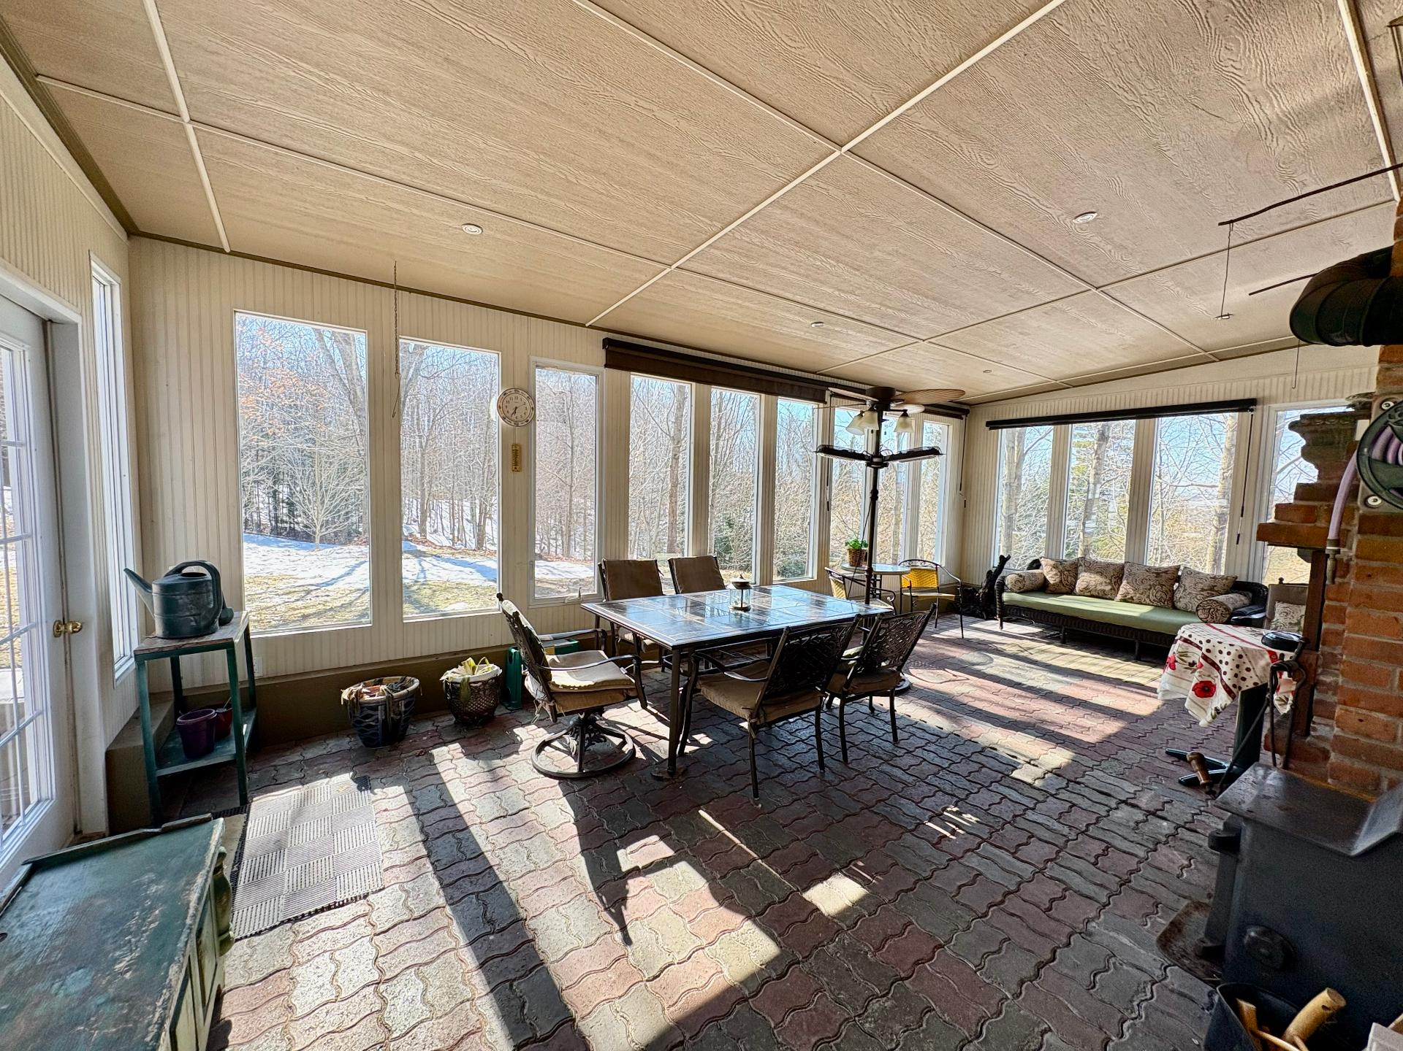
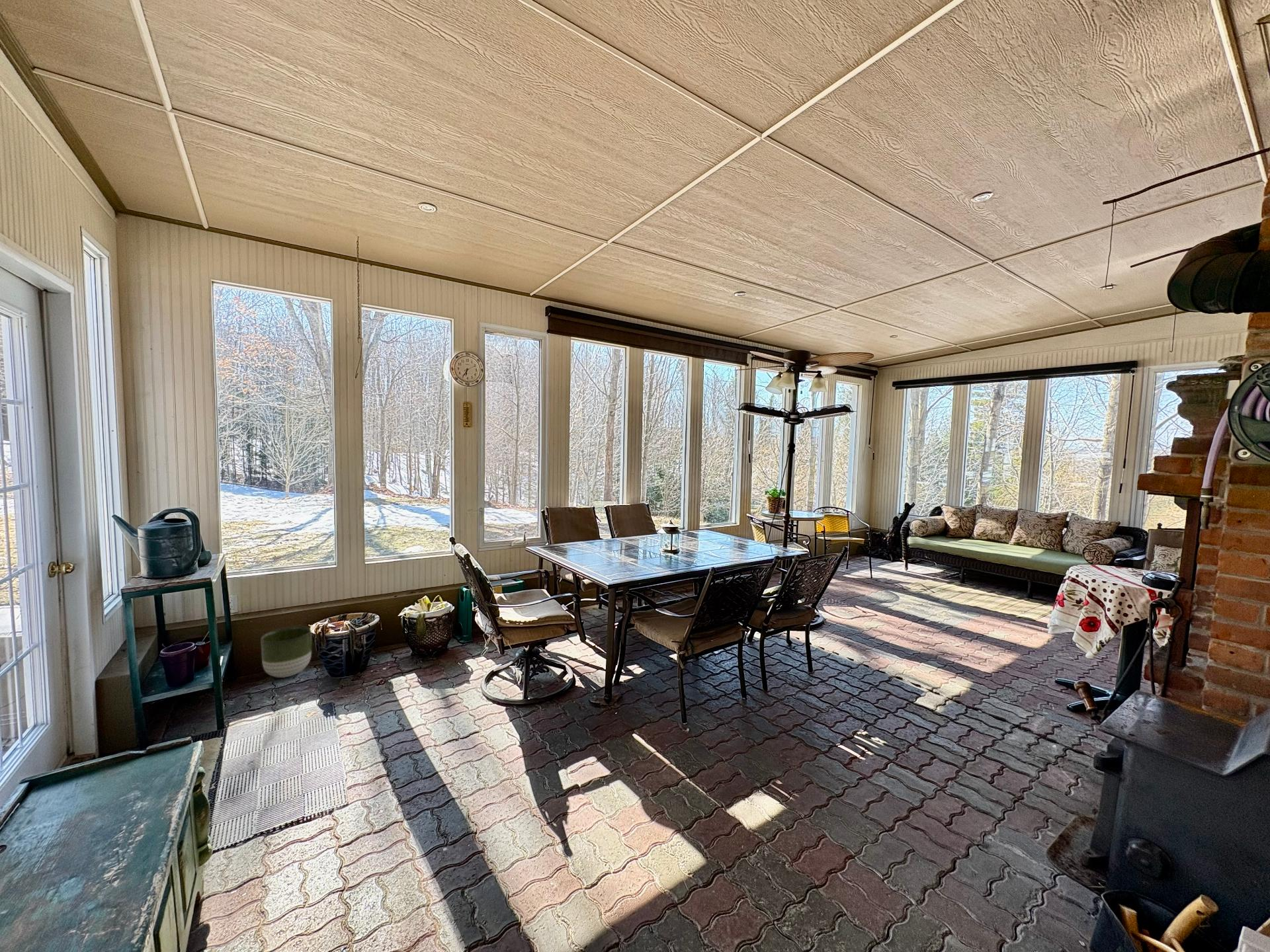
+ planter (287, 654)
